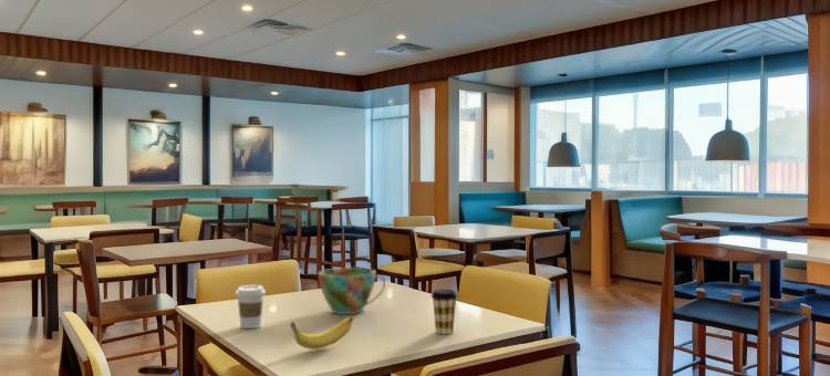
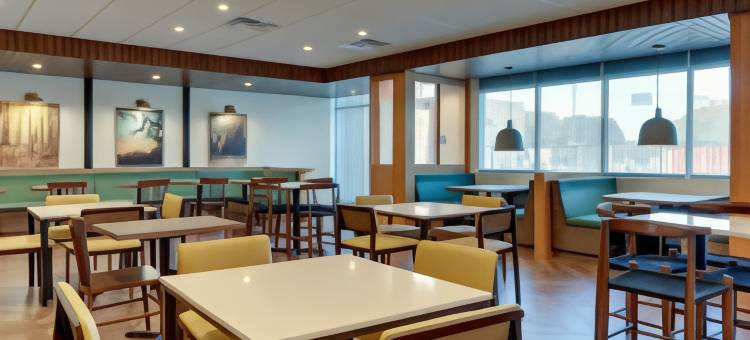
- coffee cup (250, 306)
- banana (322, 333)
- cup (354, 290)
- coffee cup (444, 311)
